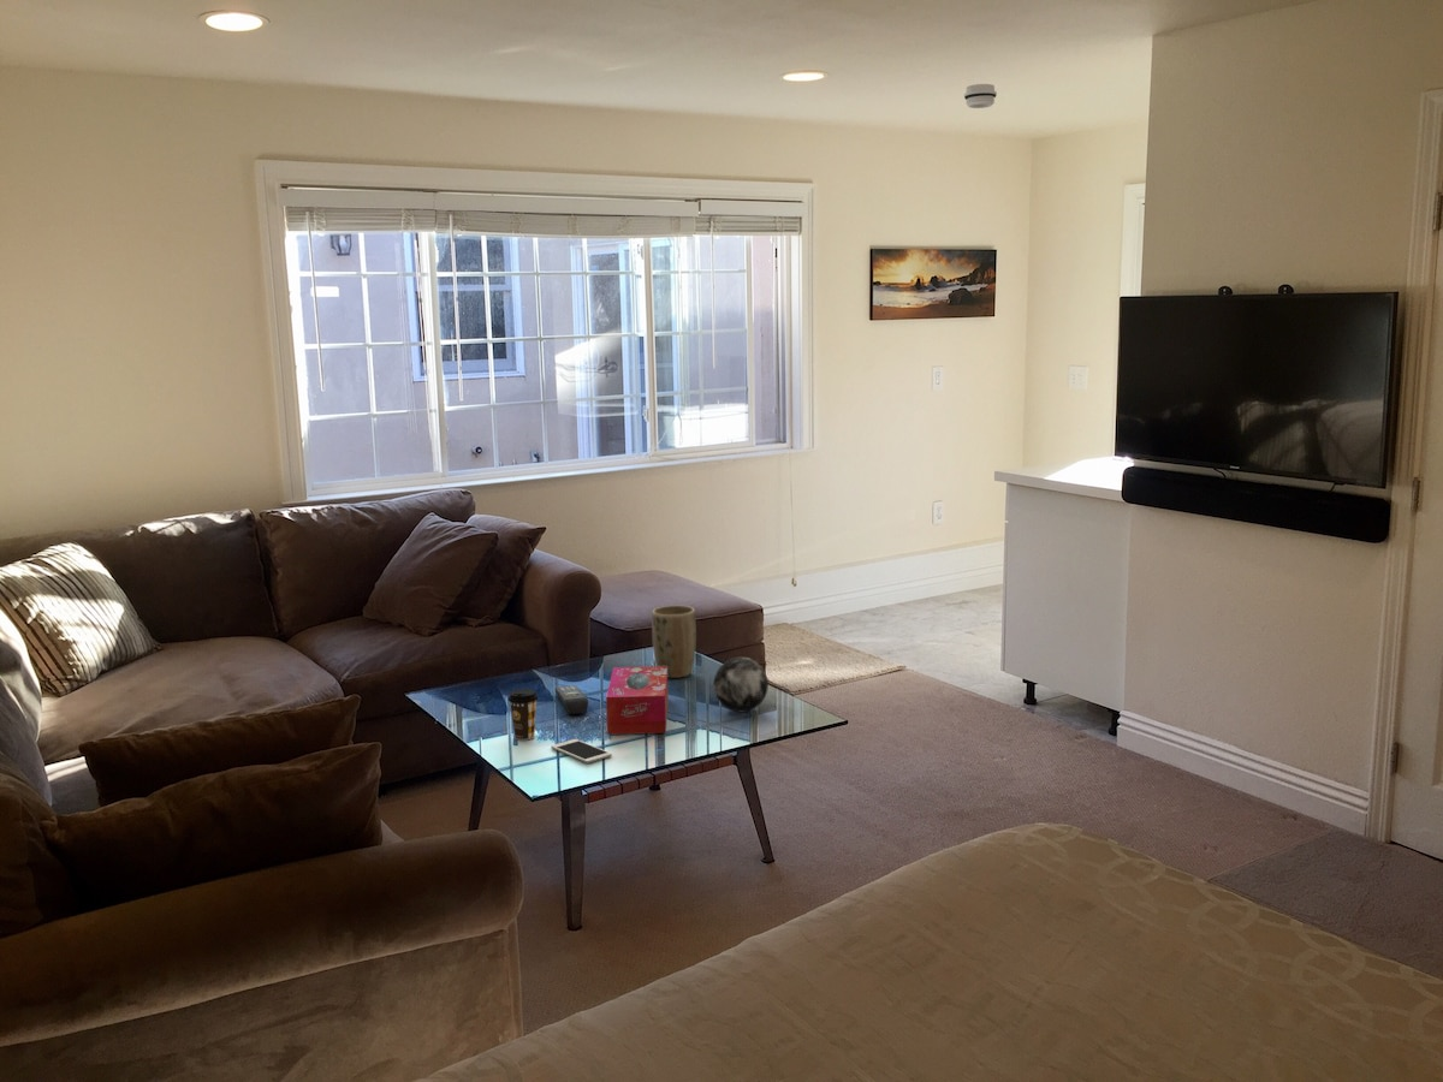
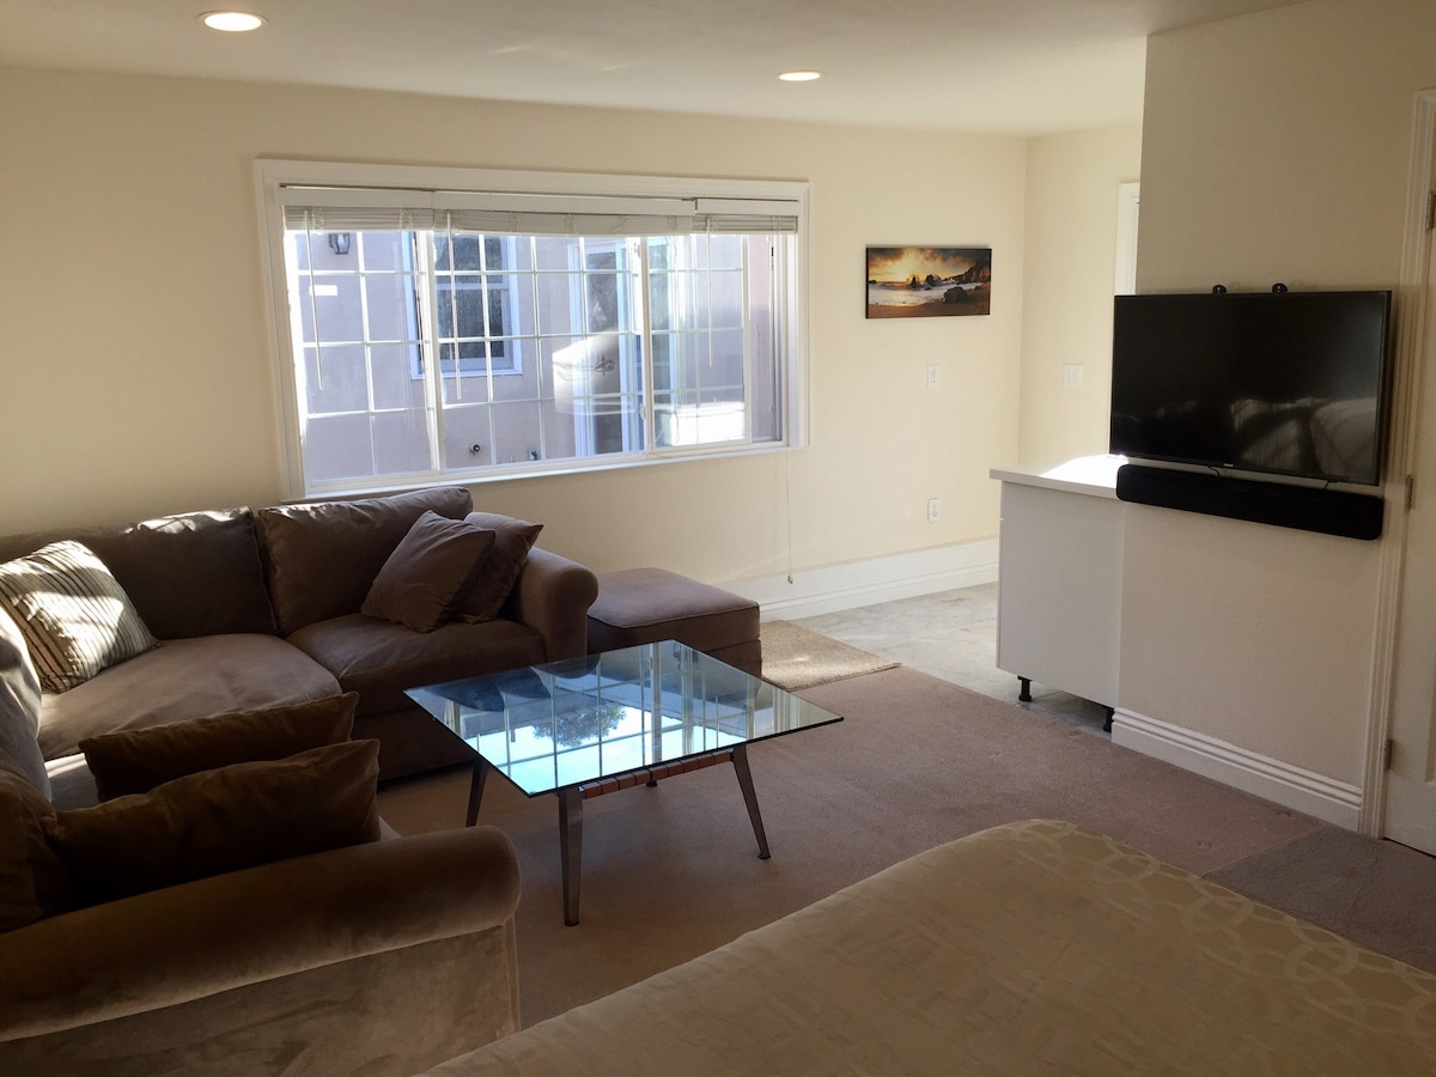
- smoke detector (980, 96)
- remote control (571, 696)
- coffee cup (523, 714)
- tissue box (639, 698)
- decorative orb (741, 684)
- plant pot (673, 642)
- cell phone (581, 750)
